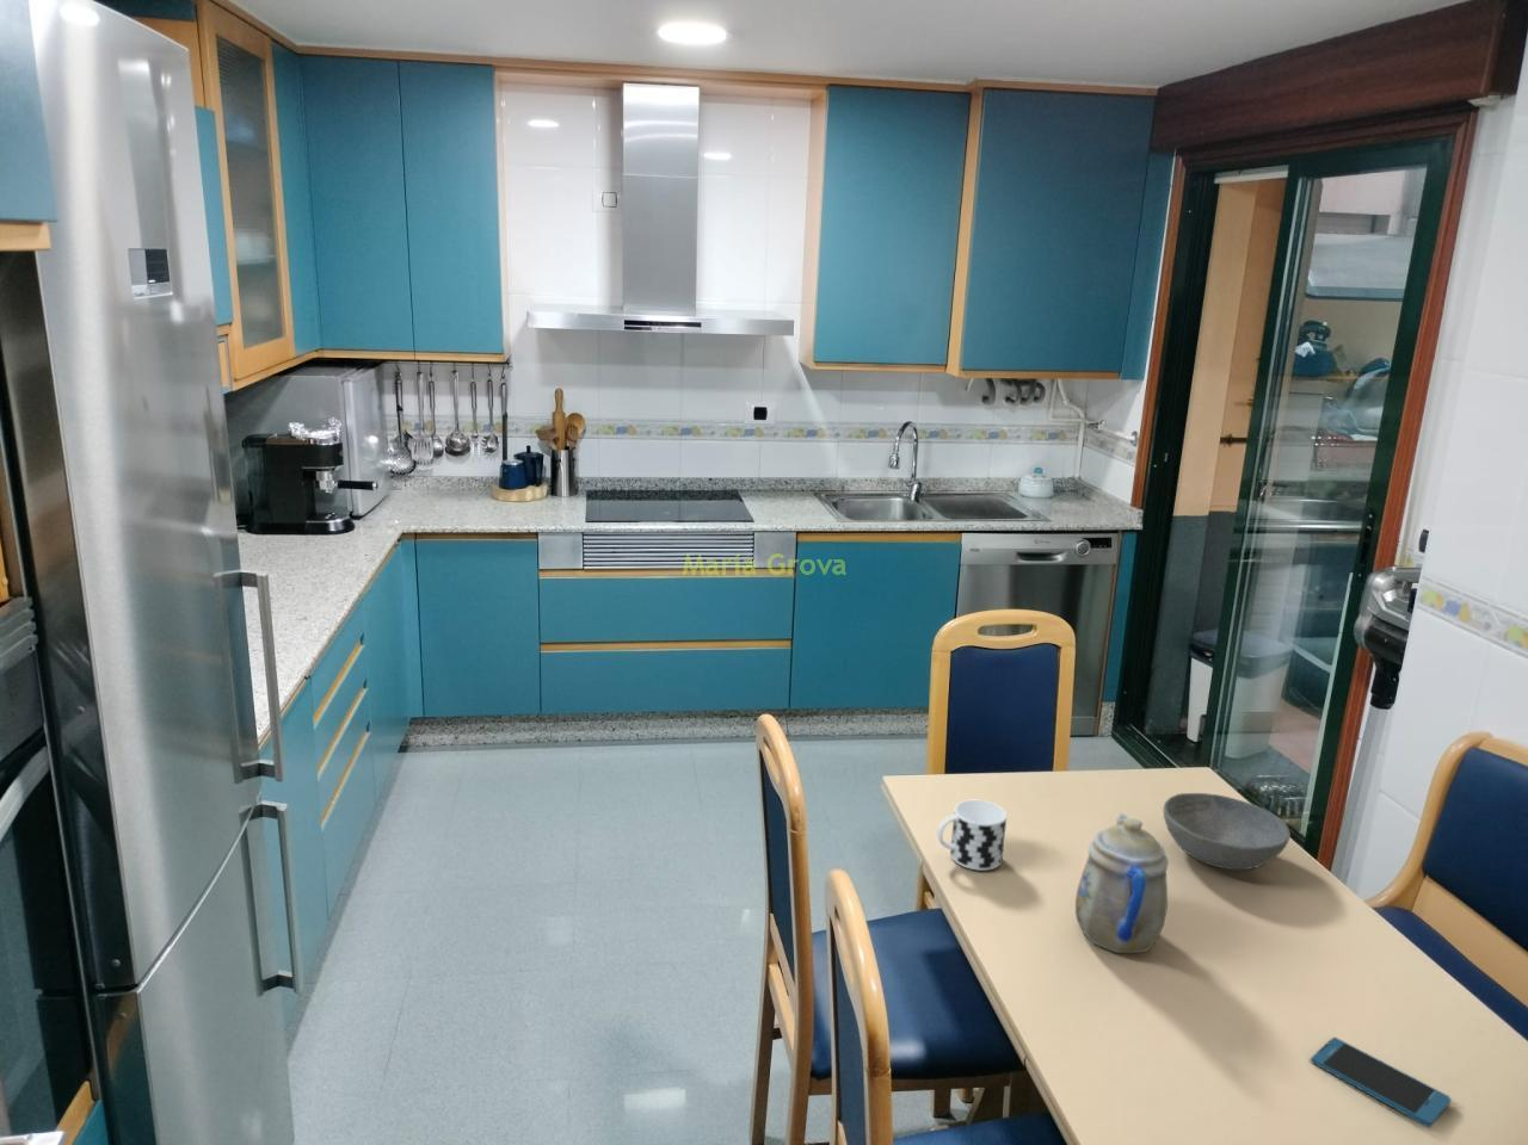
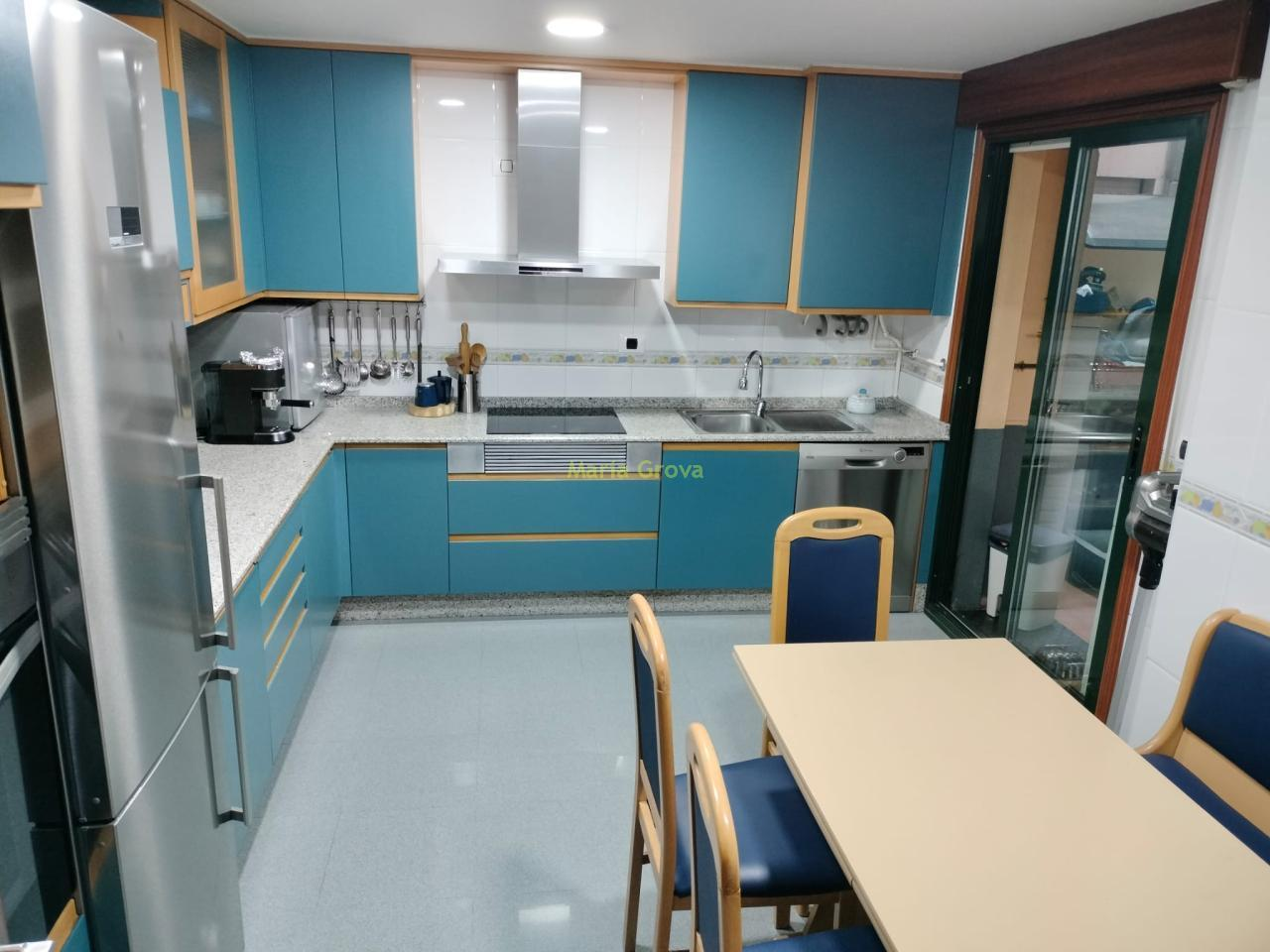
- cup (970, 835)
- smartphone (1379, 1078)
- teapot (1125, 878)
- bowl (1221, 836)
